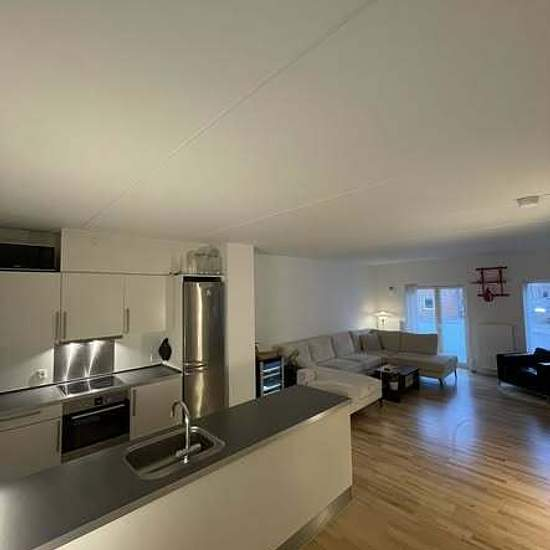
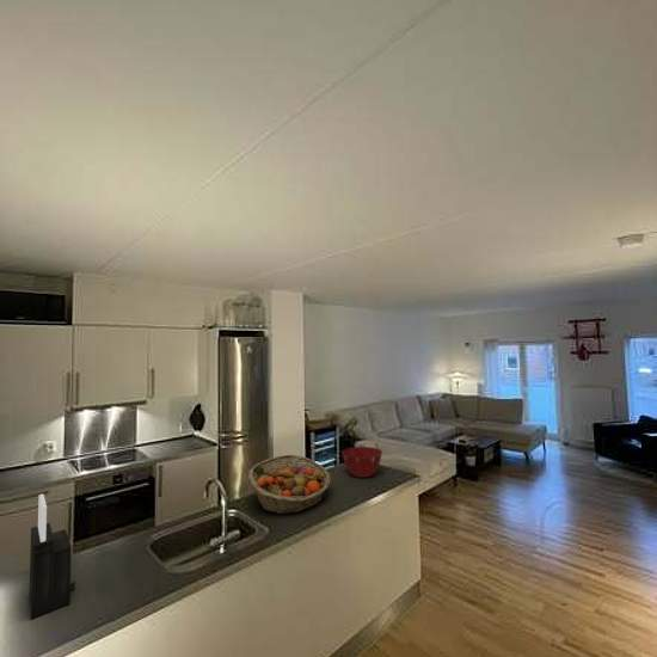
+ fruit basket (290, 481)
+ mixing bowl (362, 462)
+ knife block (54, 546)
